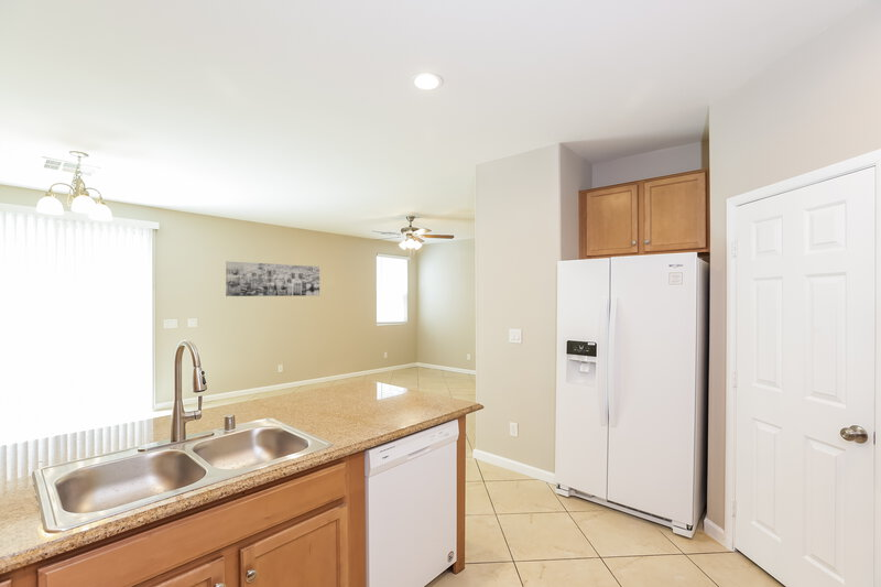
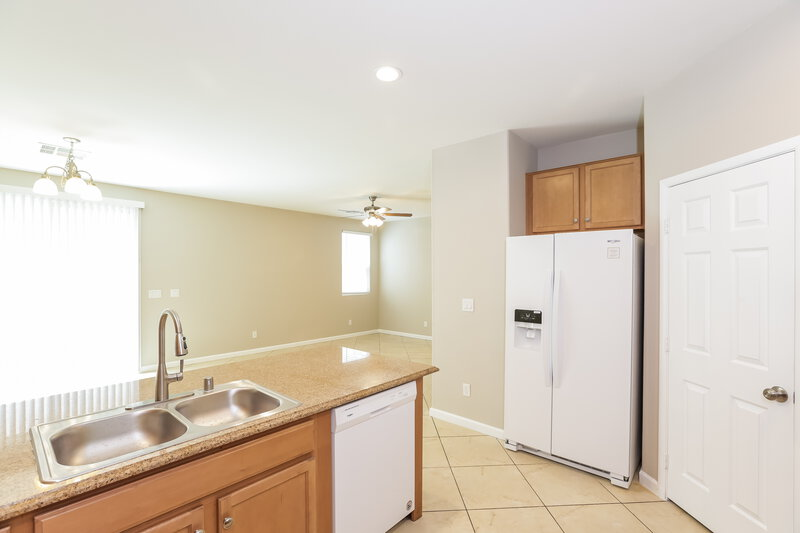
- wall art (276, 280)
